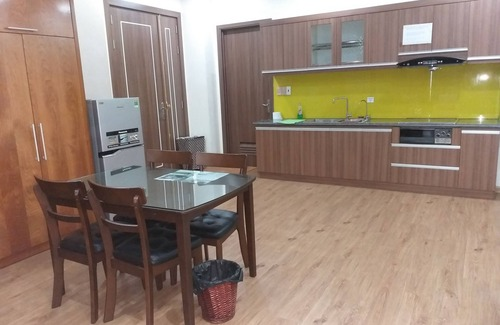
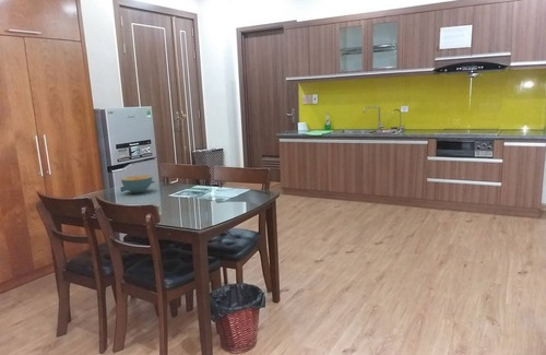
+ cereal bowl (136, 185)
